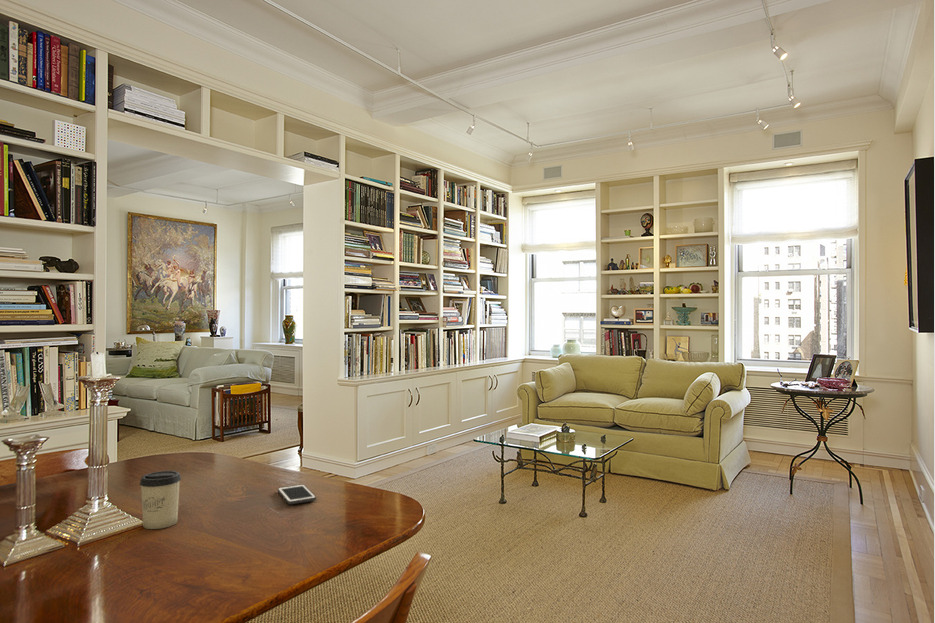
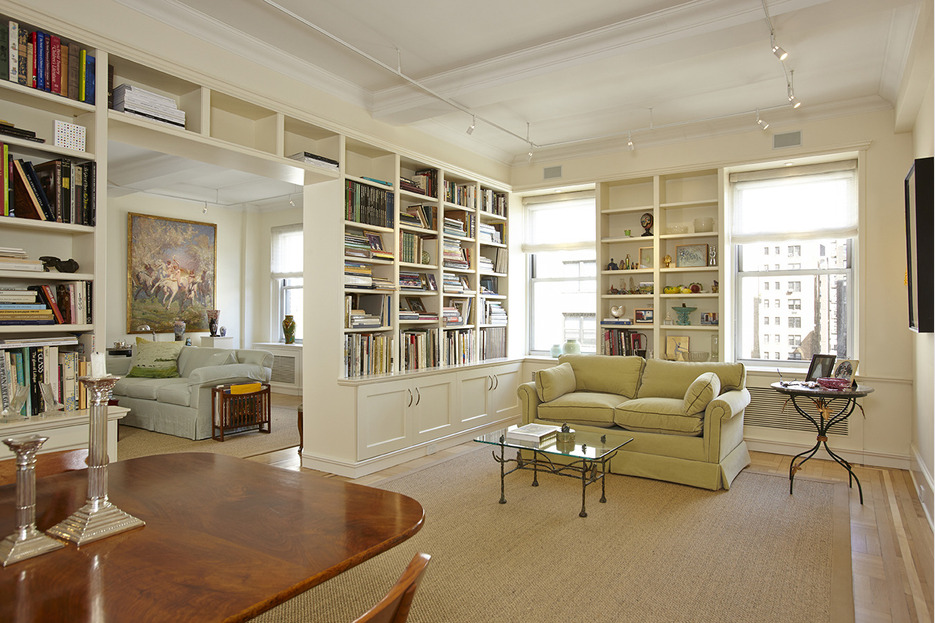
- cell phone (296, 494)
- cup (160, 499)
